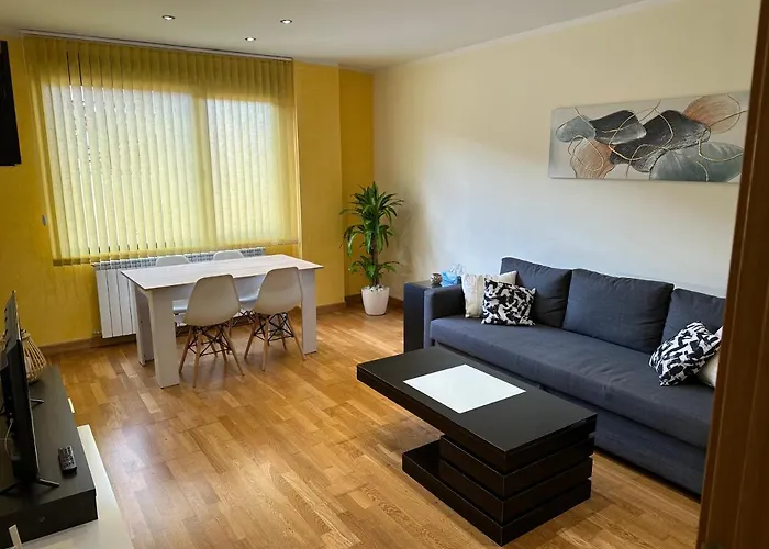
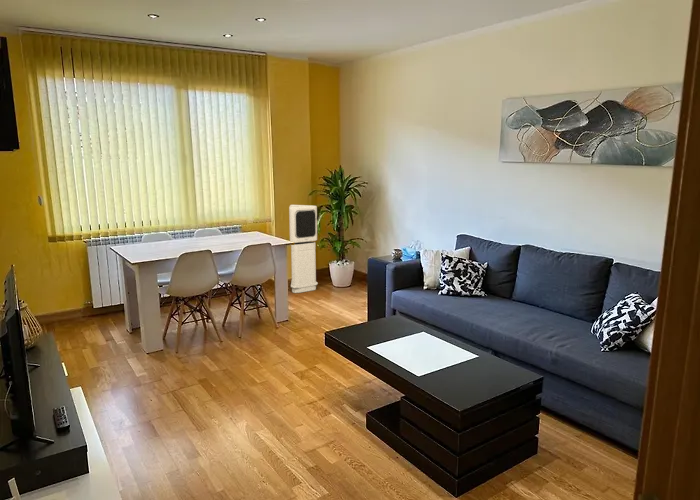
+ air purifier (299, 247)
